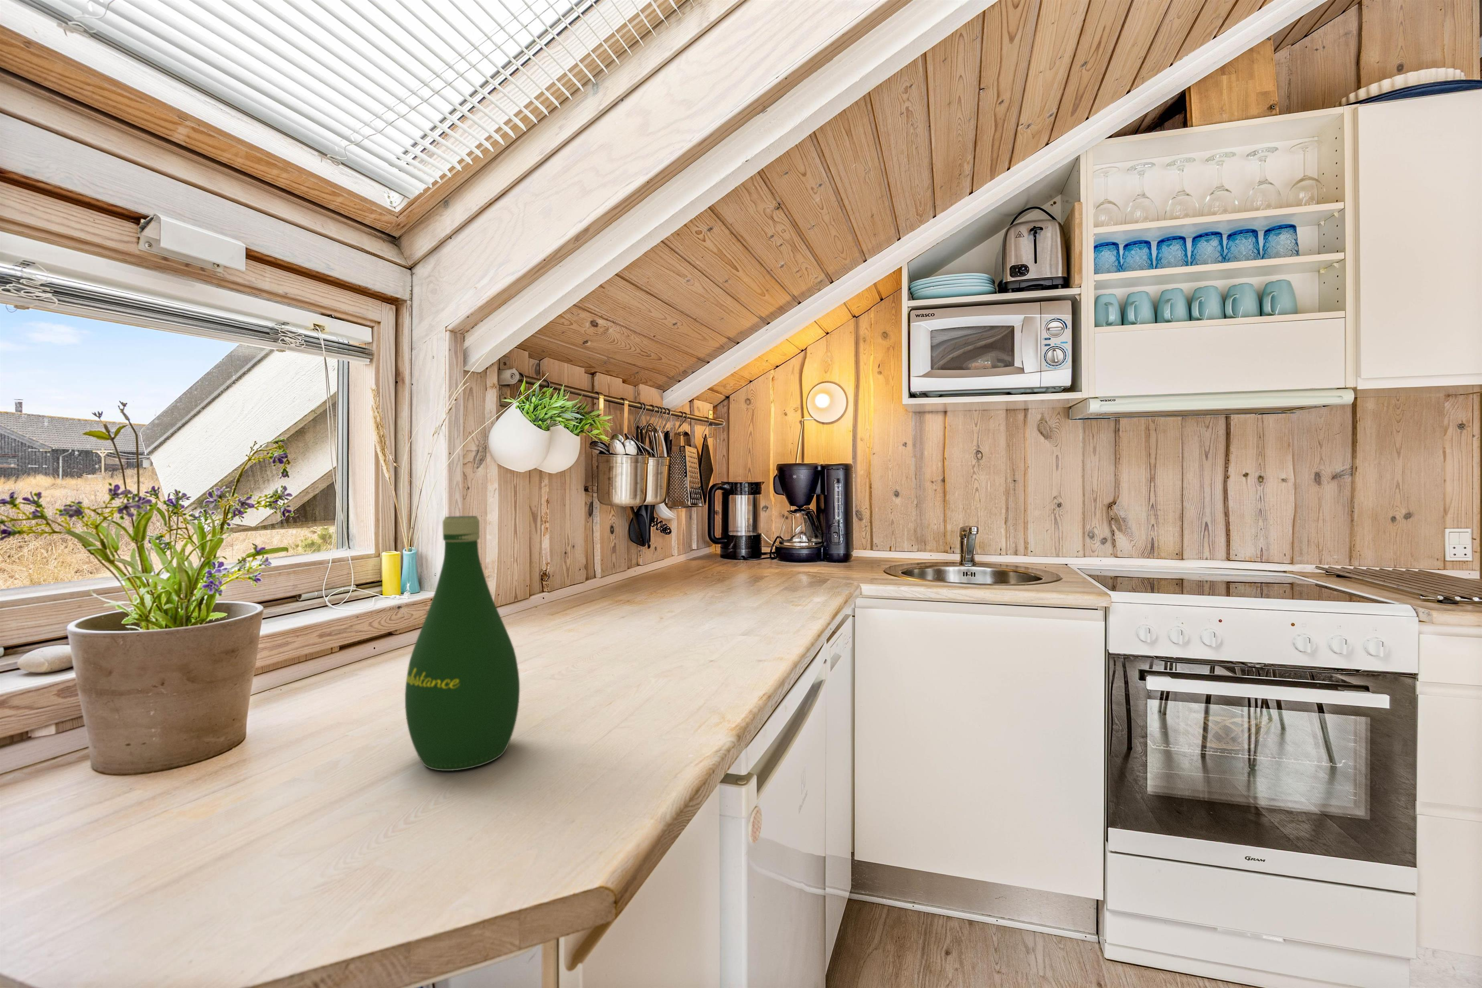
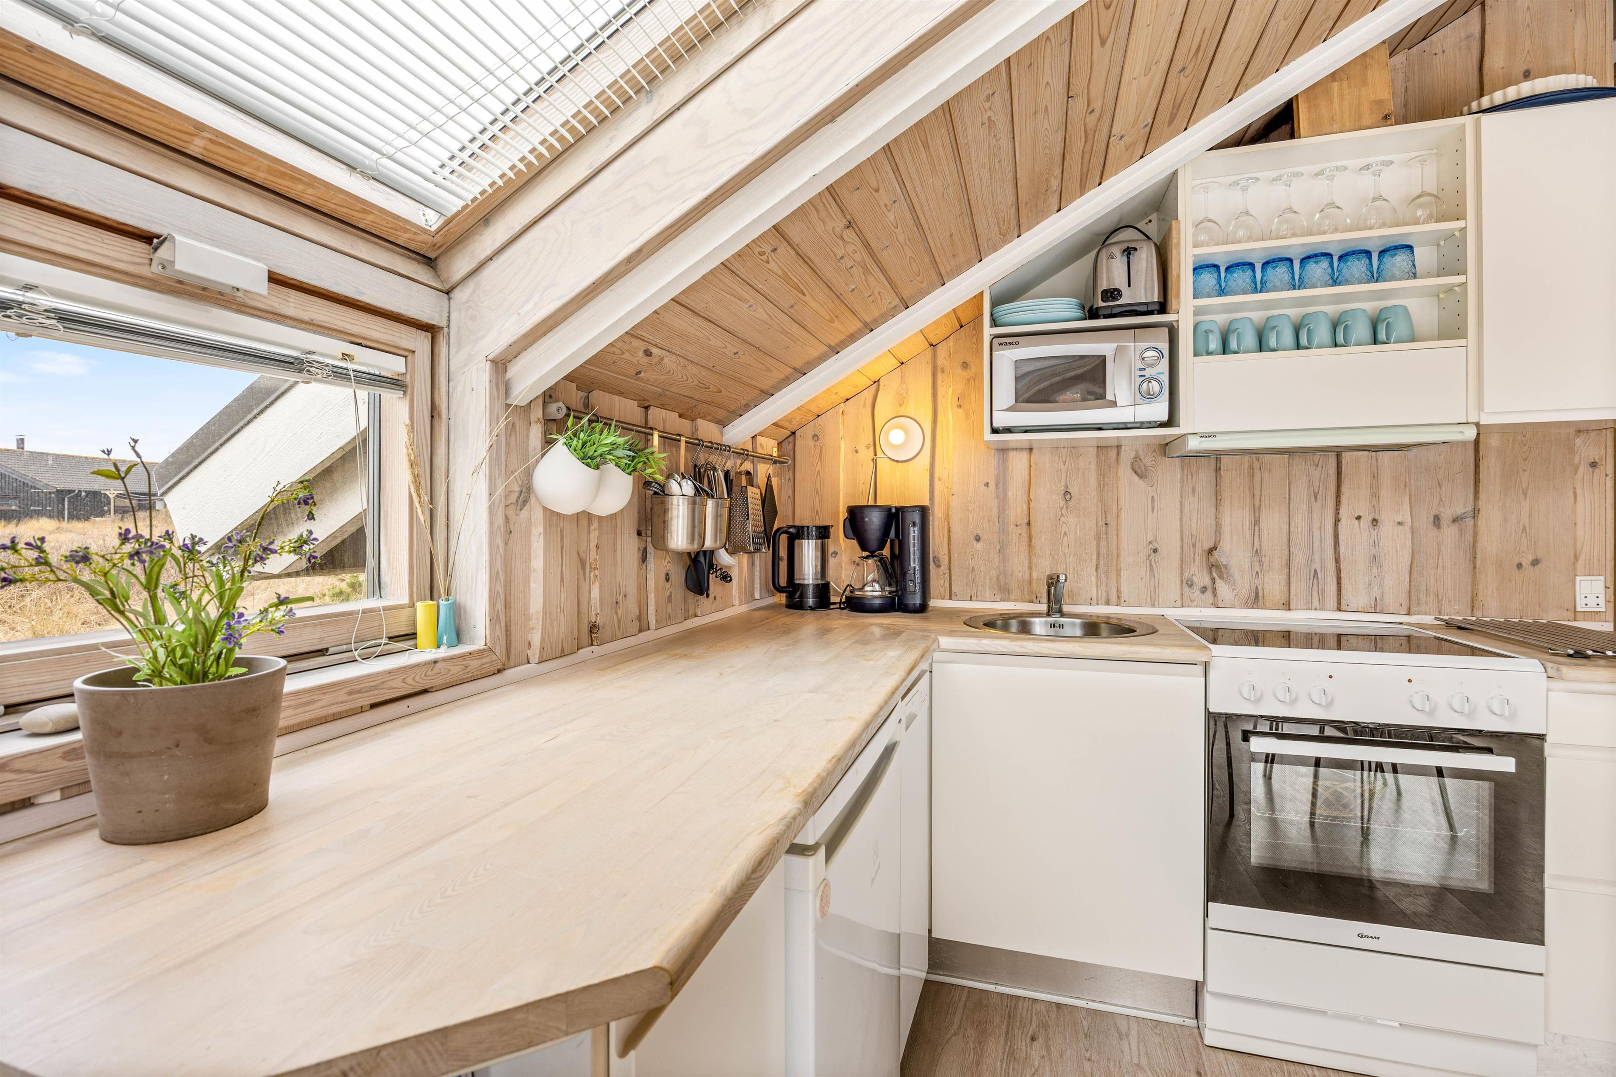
- bottle (463, 635)
